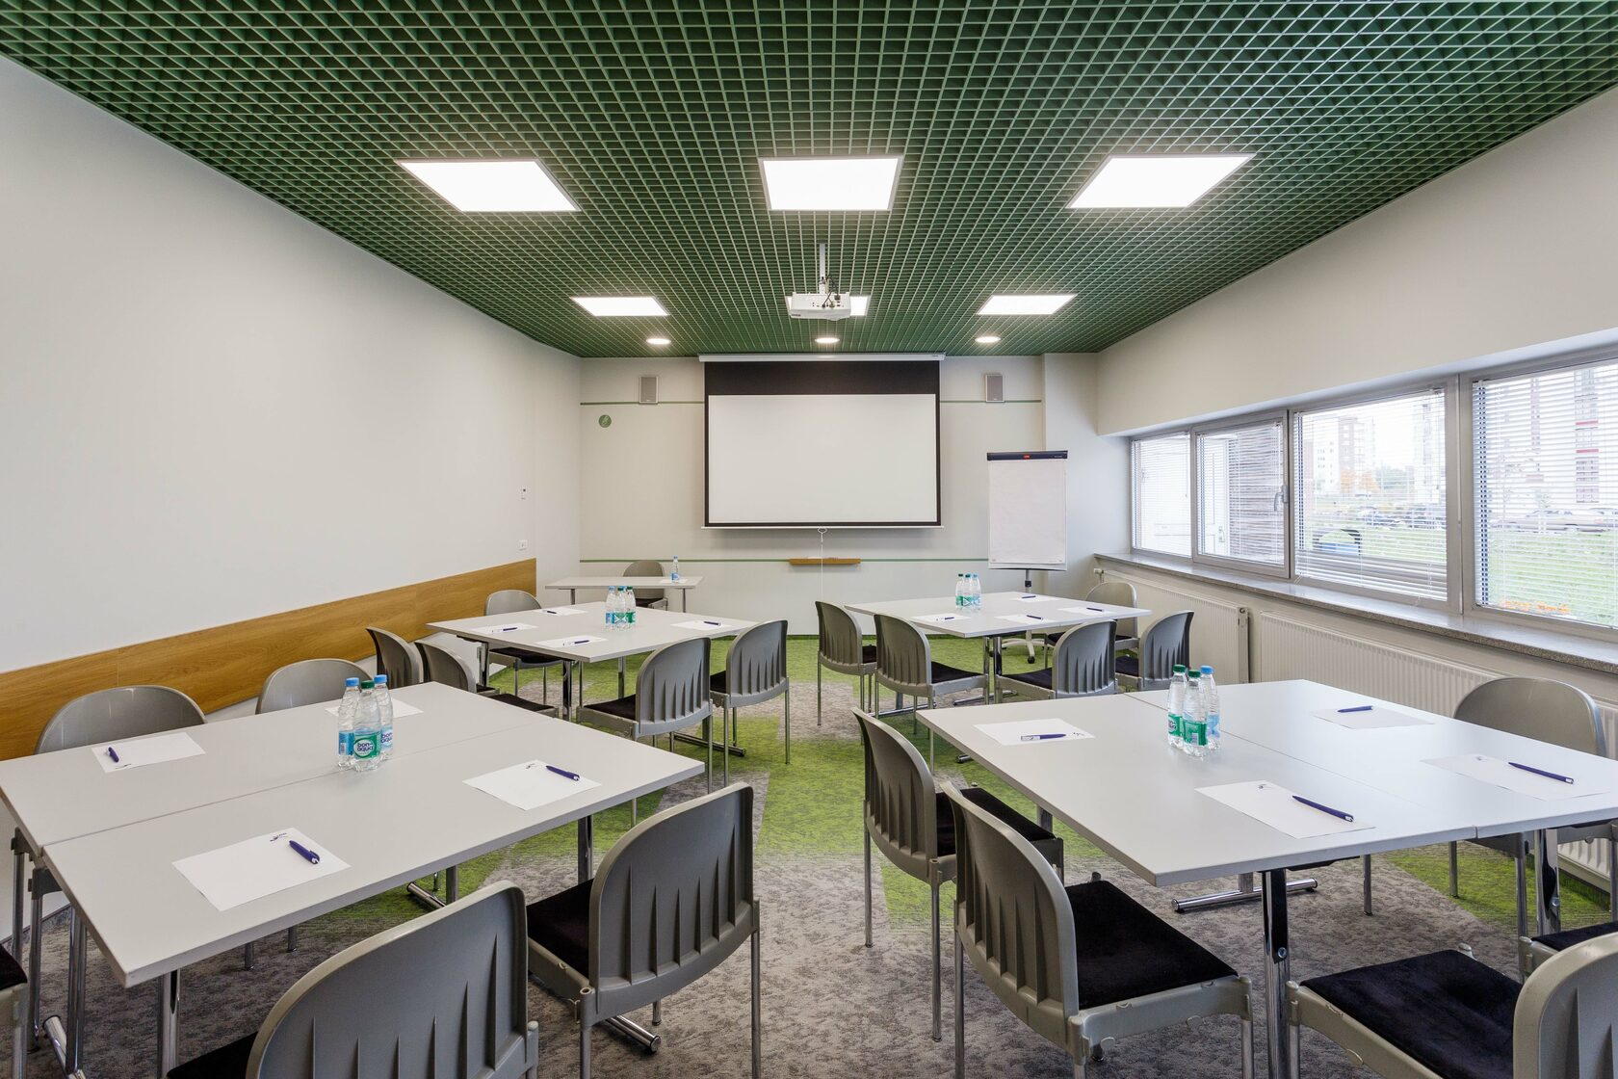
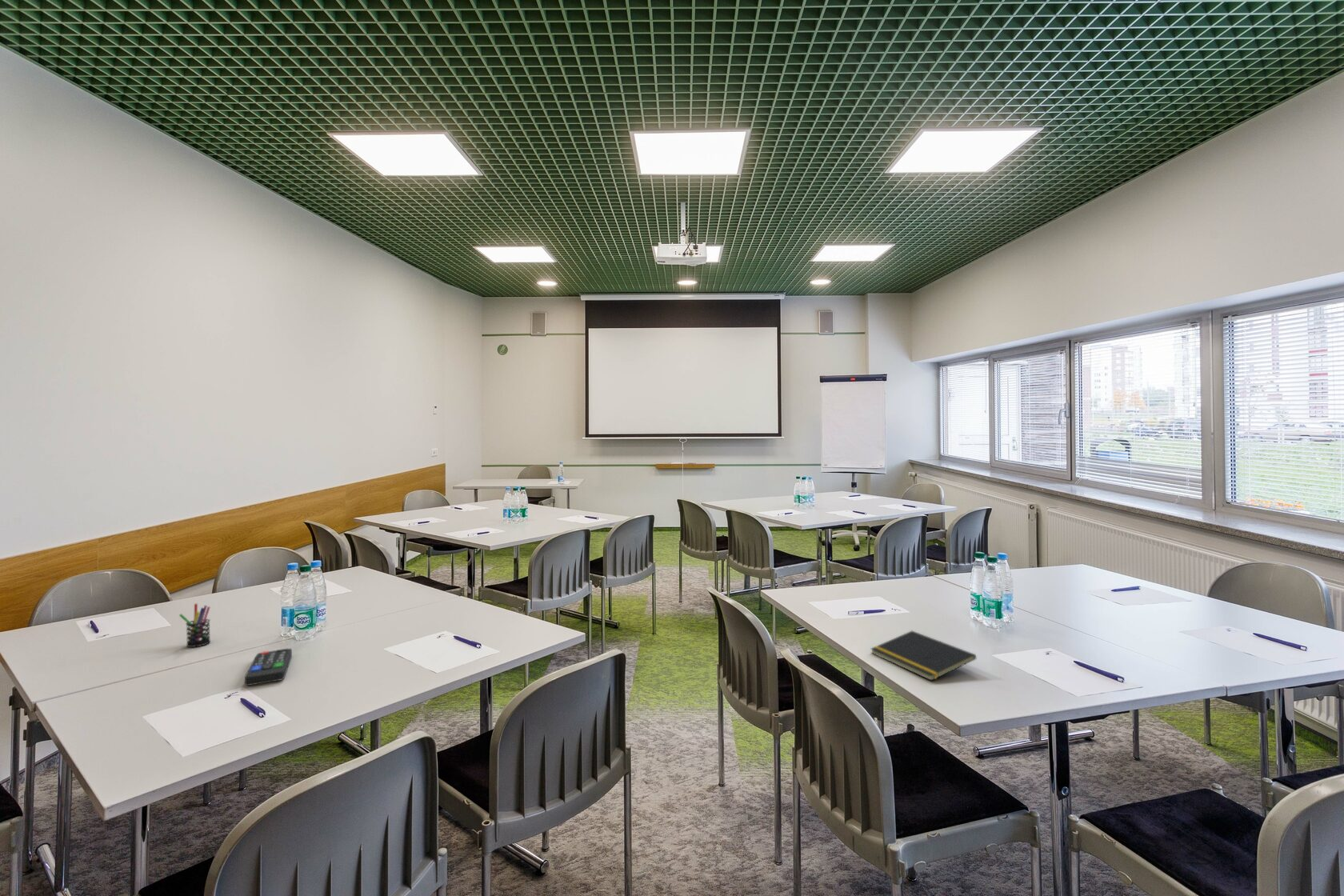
+ pen holder (194, 625)
+ remote control (270, 665)
+ notepad (921, 654)
